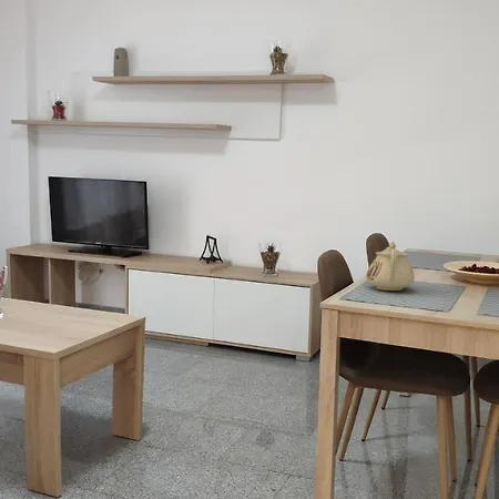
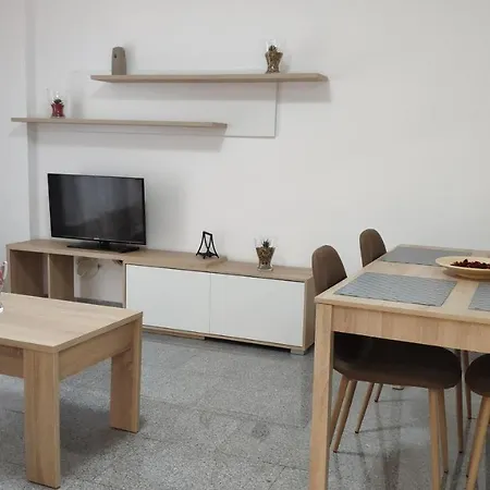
- teapot (390, 265)
